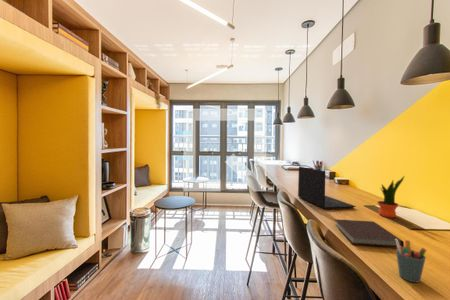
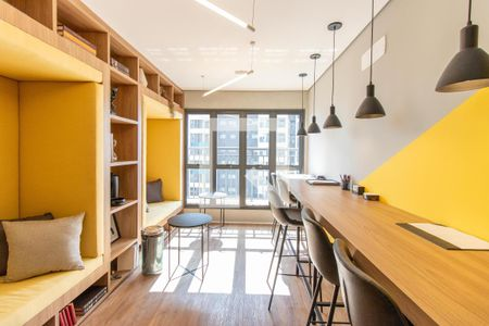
- potted plant (391, 195)
- pen holder (410, 259)
- notebook (364, 231)
- laptop (324, 185)
